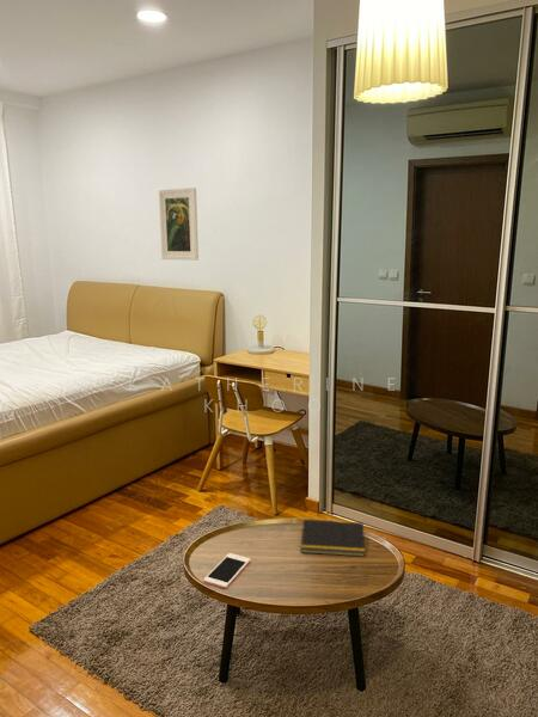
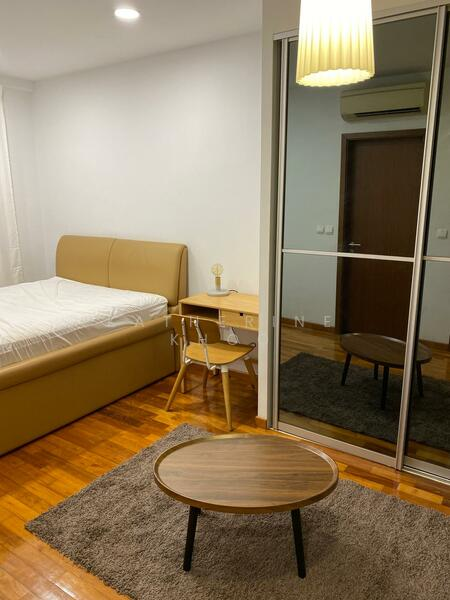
- notepad (332, 537)
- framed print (178, 225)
- cell phone (227, 569)
